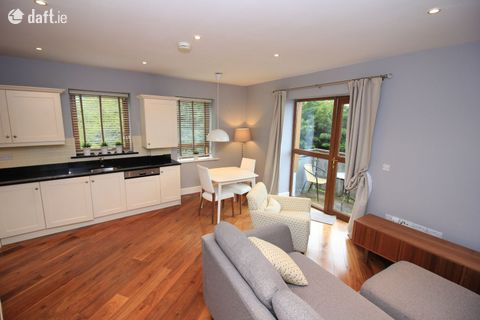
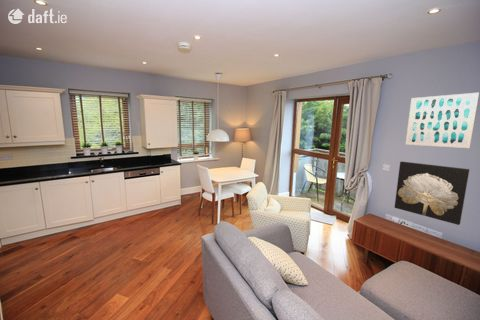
+ wall art (427, 190)
+ wall art (438, 121)
